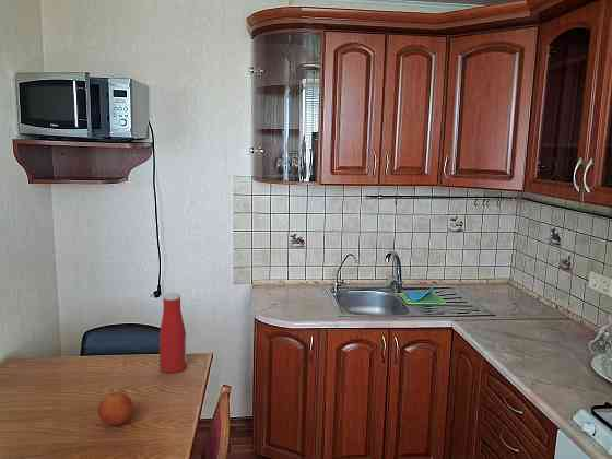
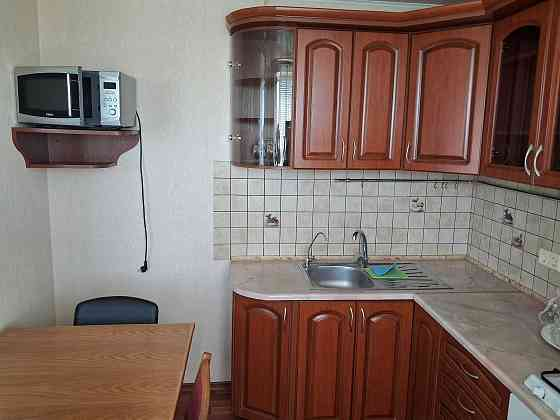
- fruit (115, 408)
- bottle (172, 331)
